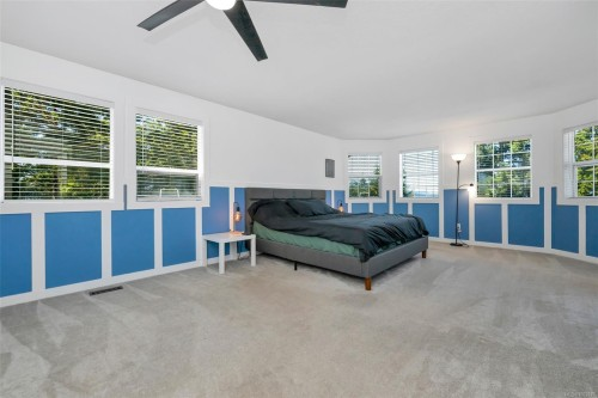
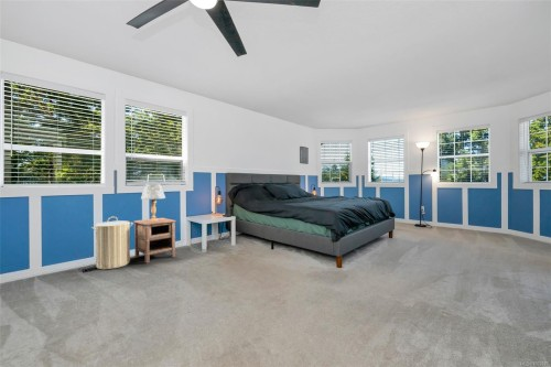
+ table lamp (153, 202)
+ laundry hamper (112, 240)
+ nightstand (154, 238)
